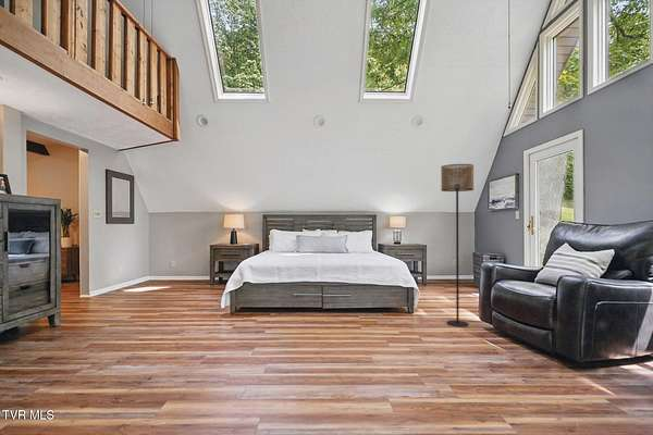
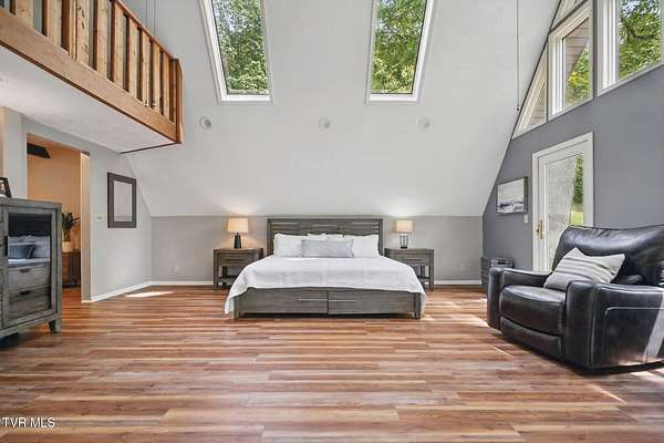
- floor lamp (457, 245)
